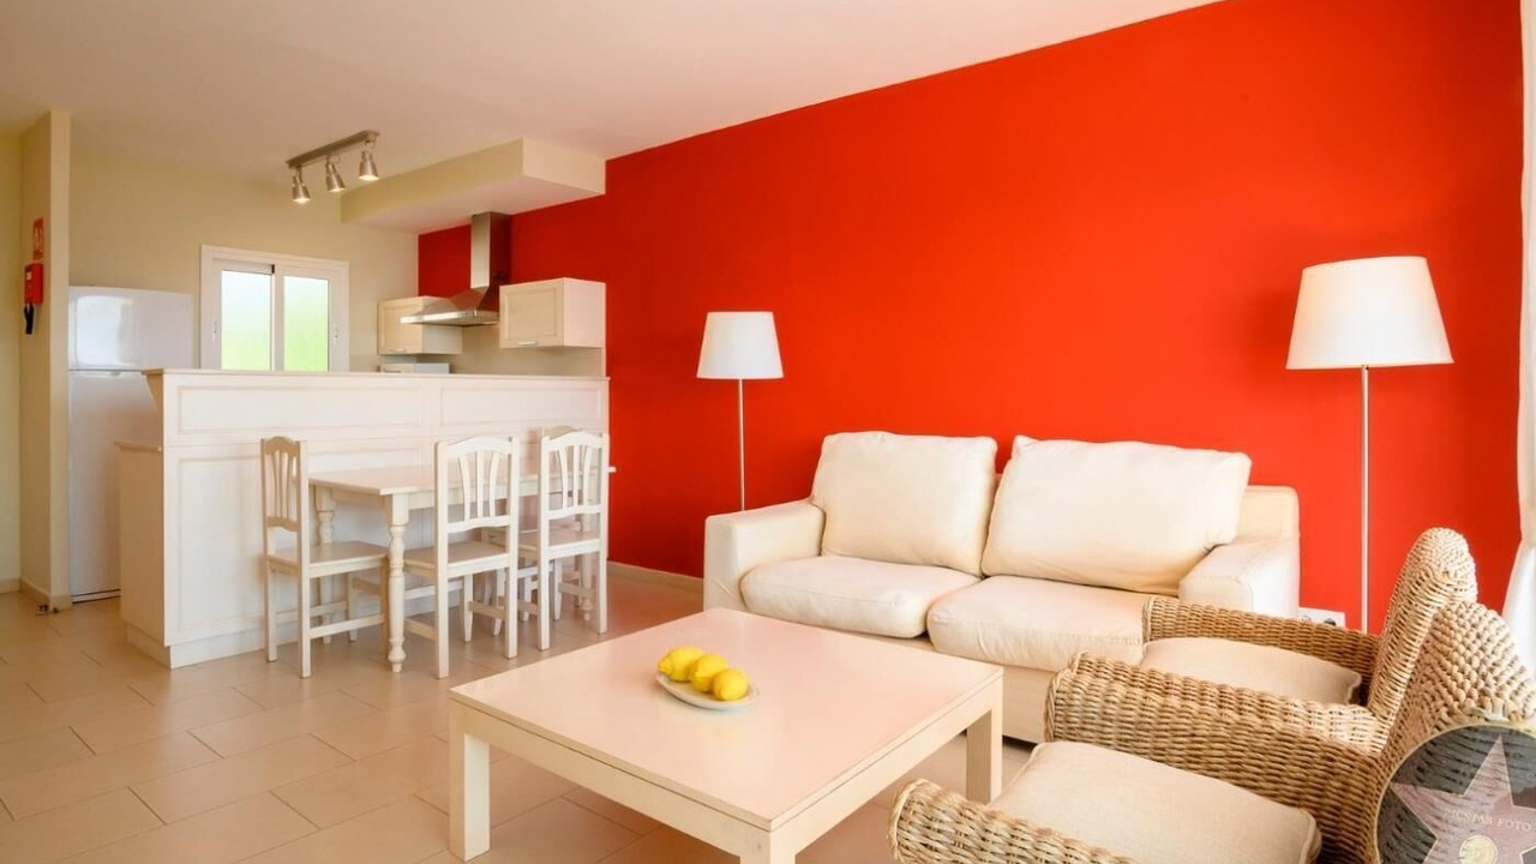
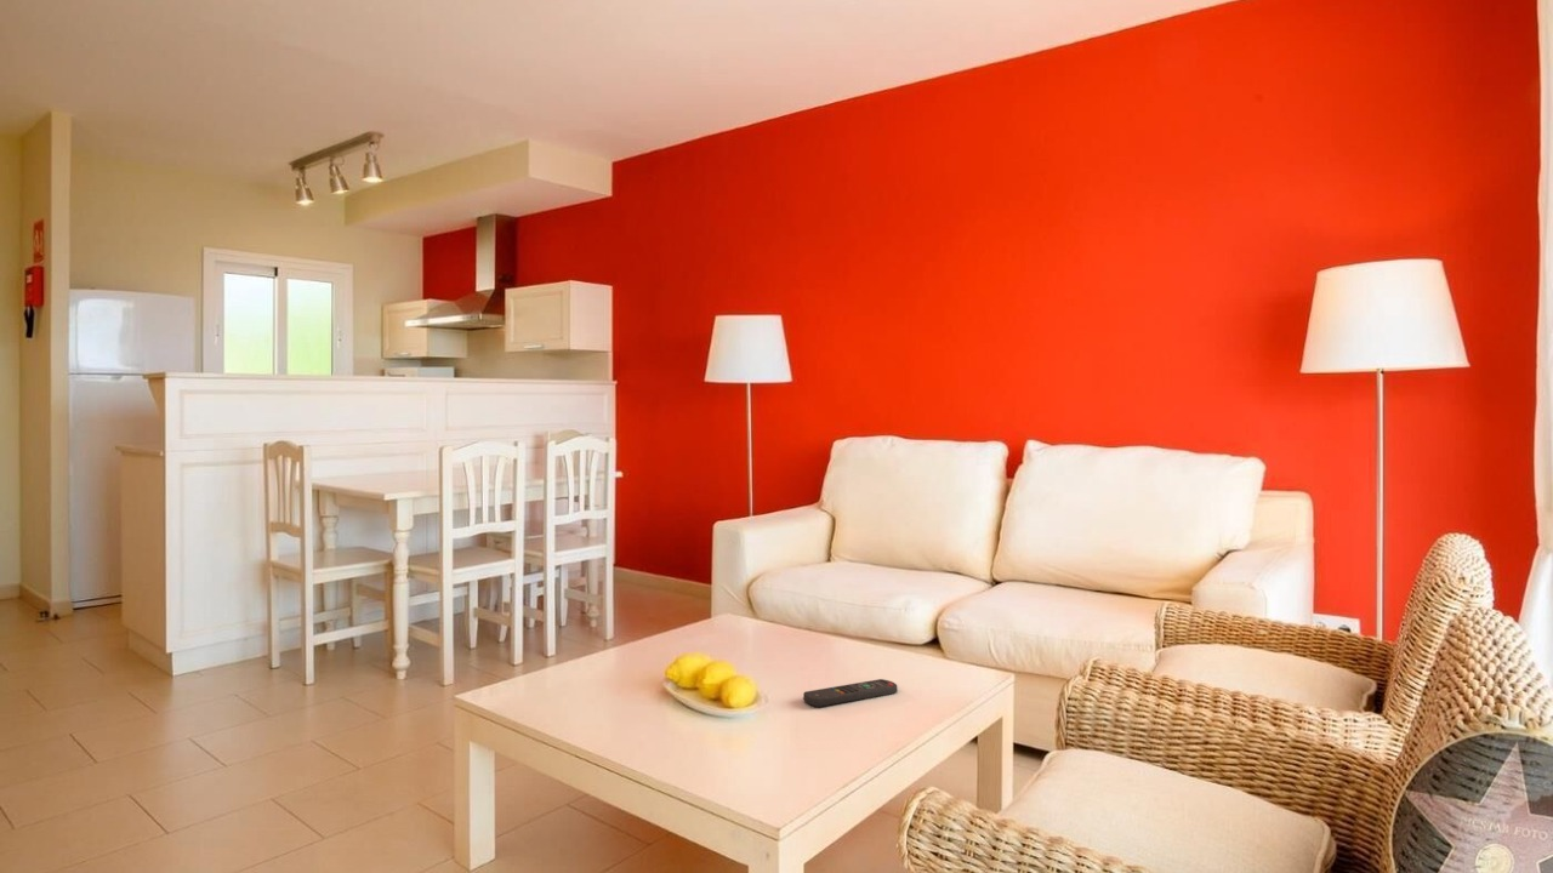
+ remote control (851, 691)
